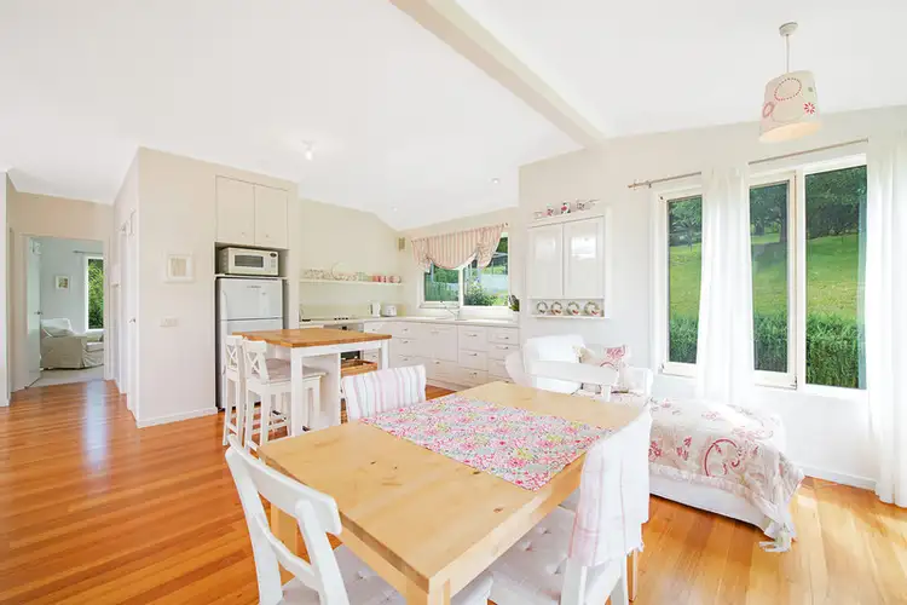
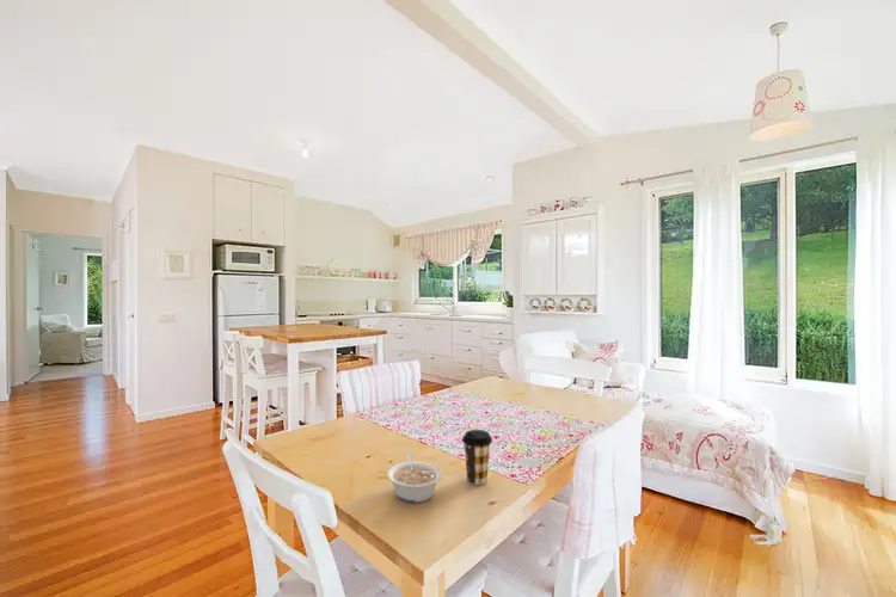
+ legume (412, 480)
+ coffee cup (477, 456)
